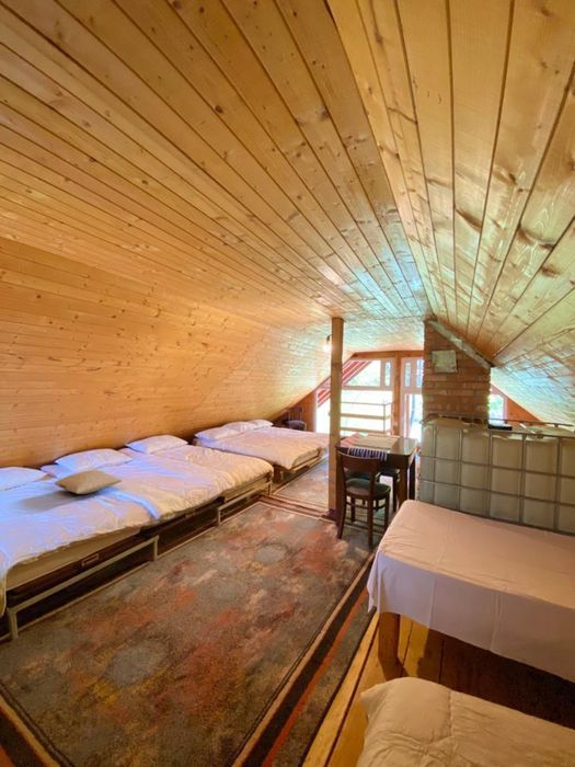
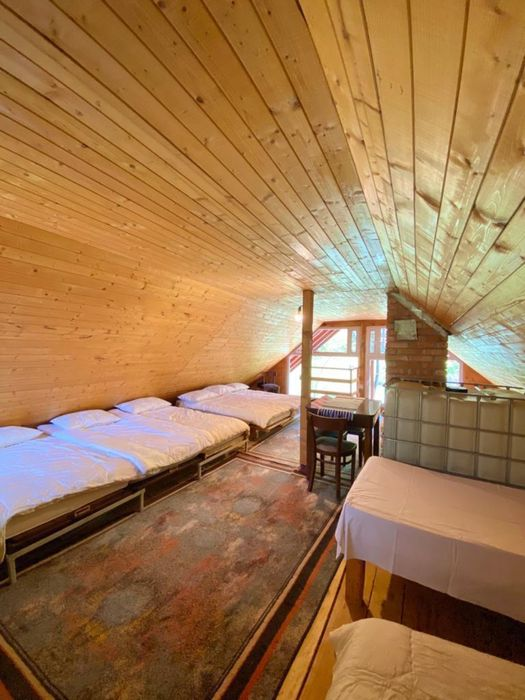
- pillow (89, 481)
